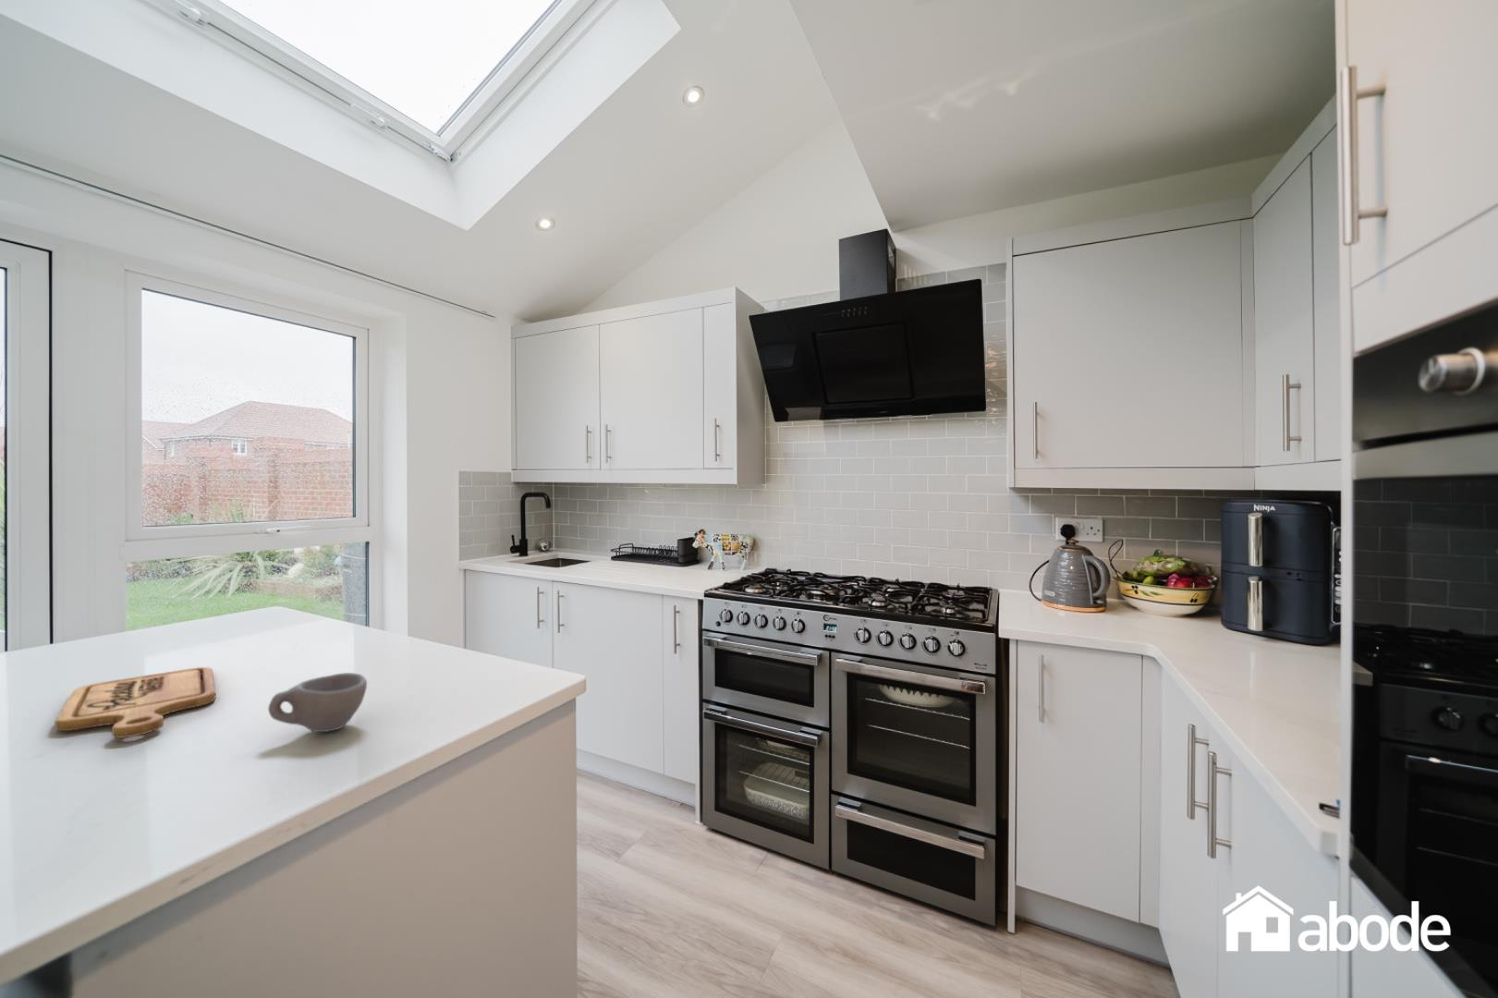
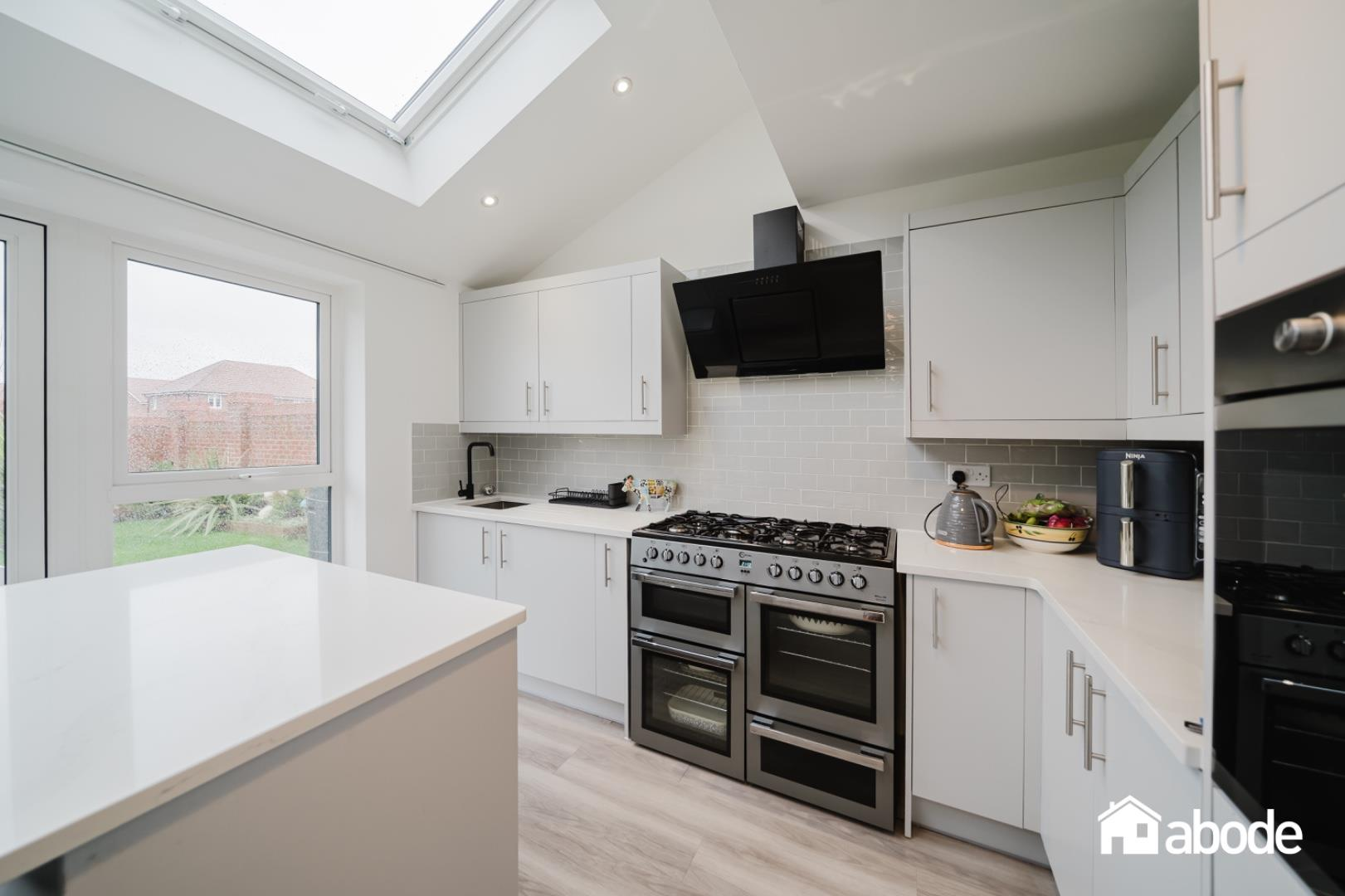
- cutting board (143, 702)
- cup (320, 706)
